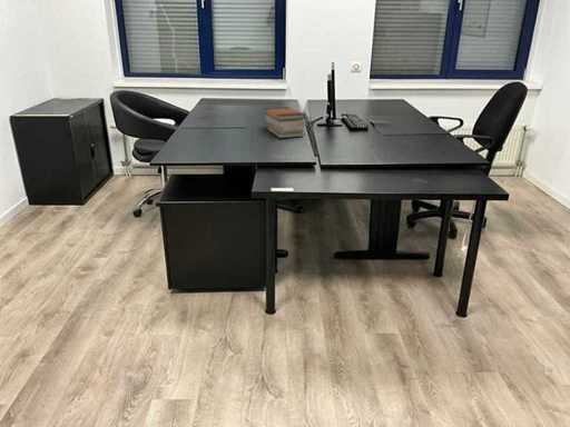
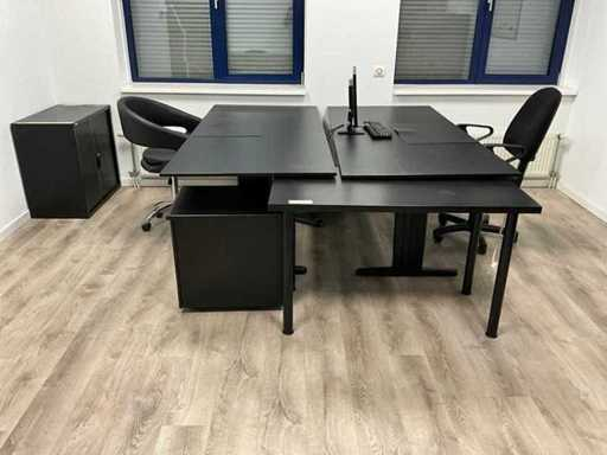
- book stack (284, 121)
